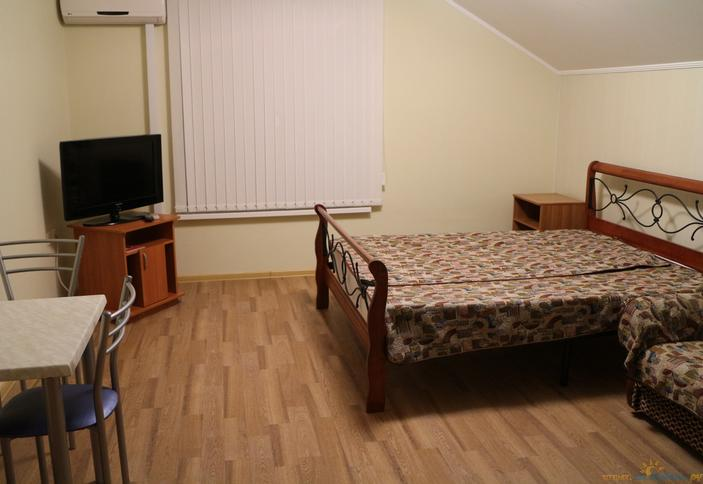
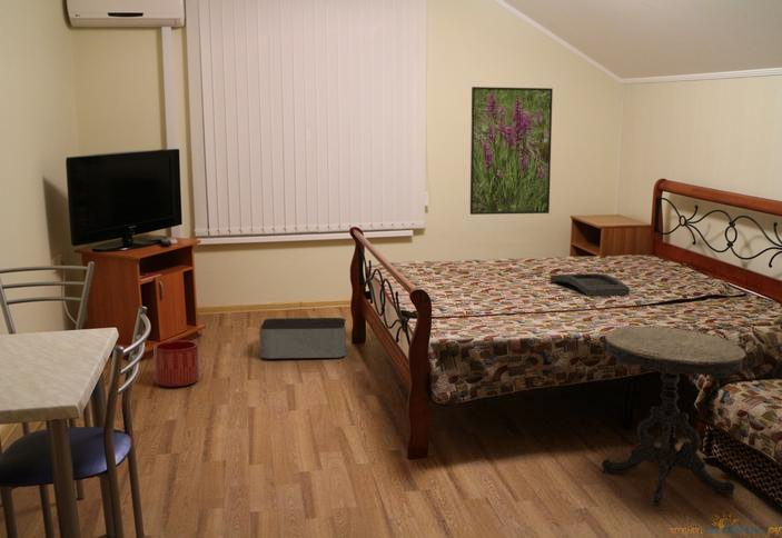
+ storage bin (304, 337)
+ side table (669, 411)
+ tray (587, 281)
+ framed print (511, 151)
+ planter (176, 362)
